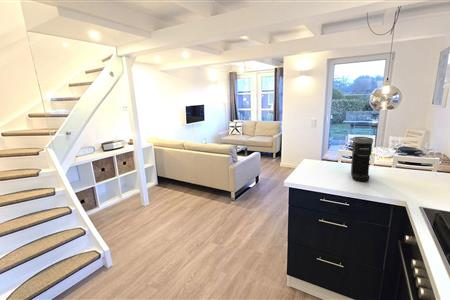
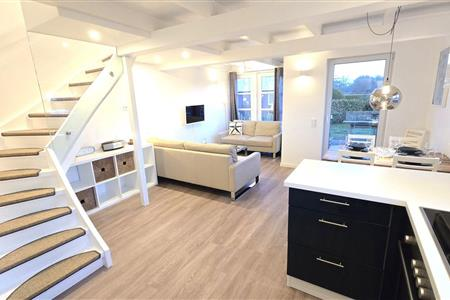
- coffee maker (360, 157)
